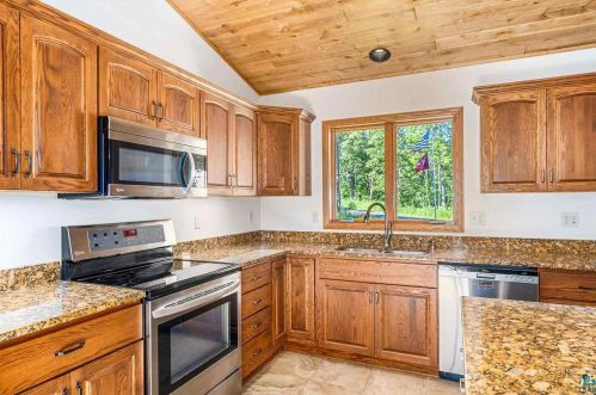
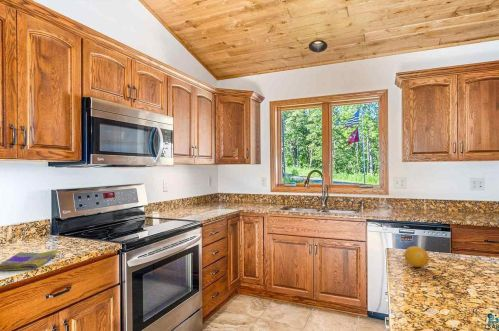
+ fruit (416, 256)
+ dish towel (27, 259)
